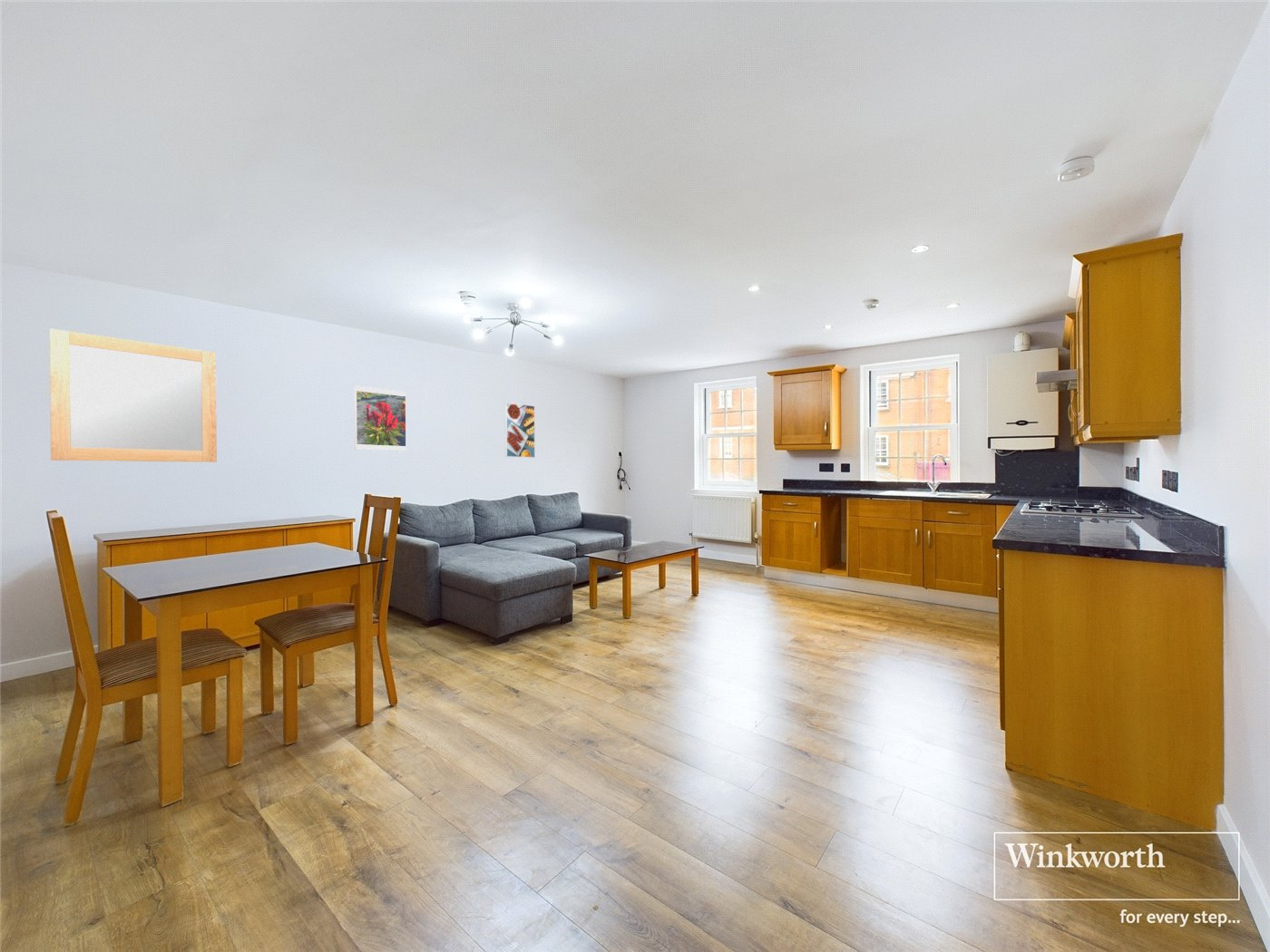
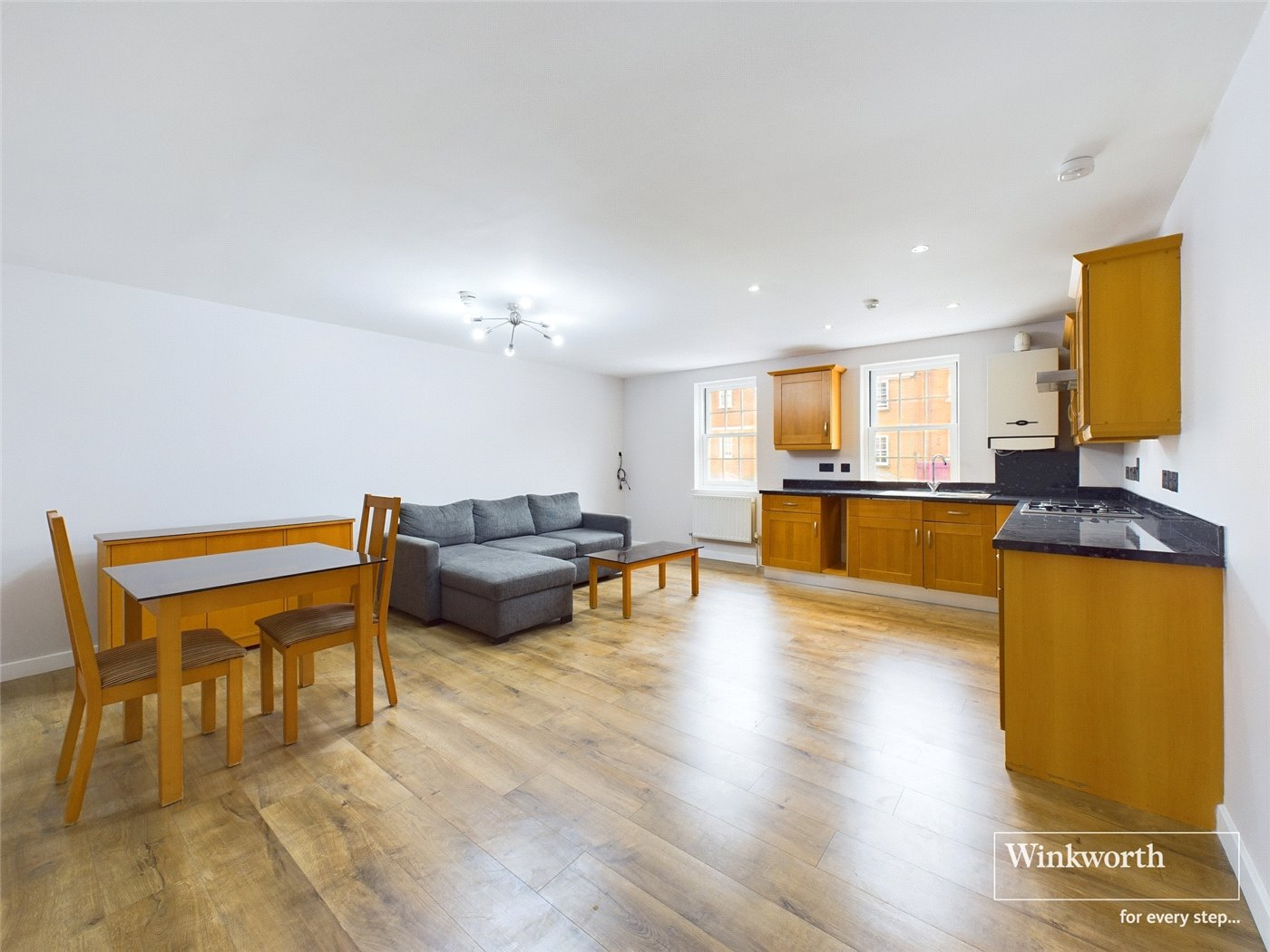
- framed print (381, 419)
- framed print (520, 431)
- home mirror (141, 401)
